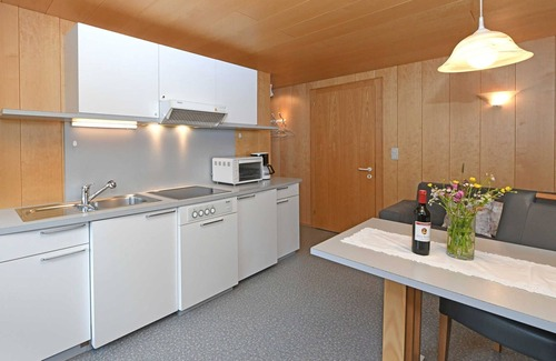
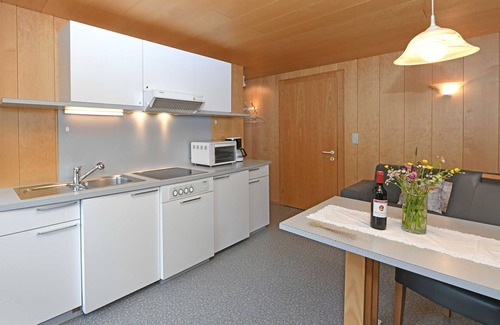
+ spoon (331, 228)
